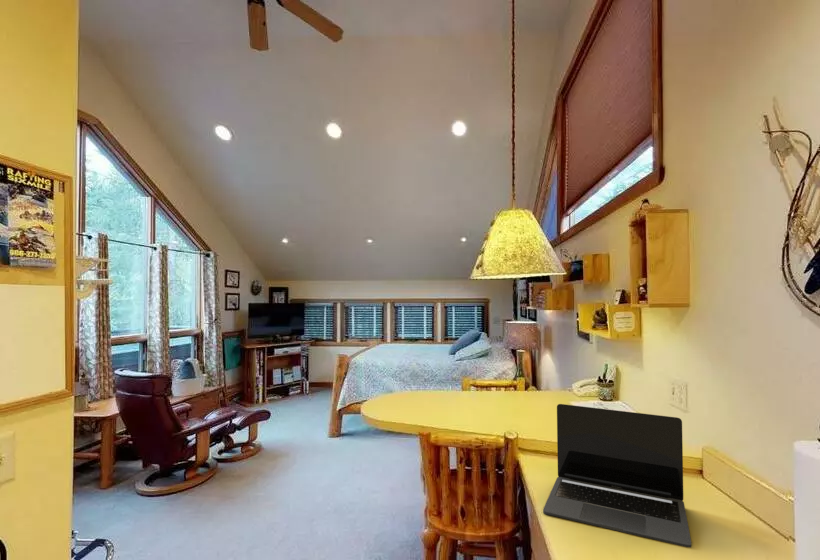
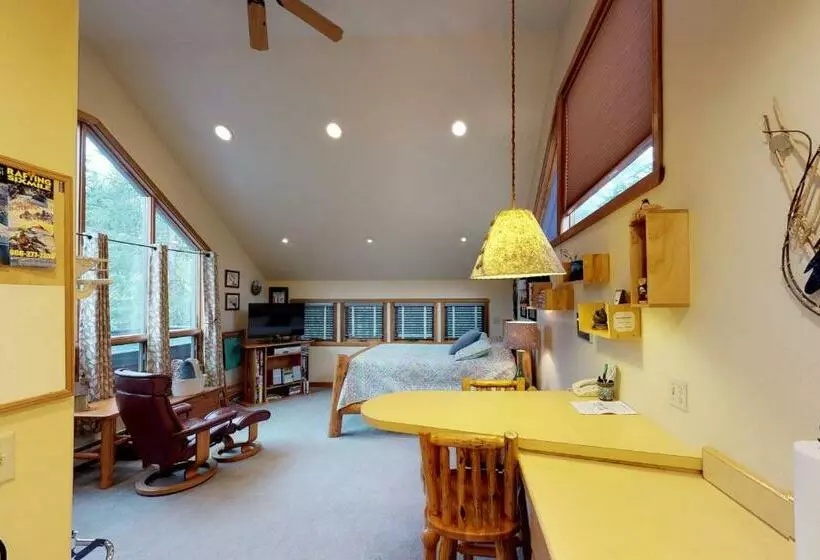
- laptop (613, 465)
